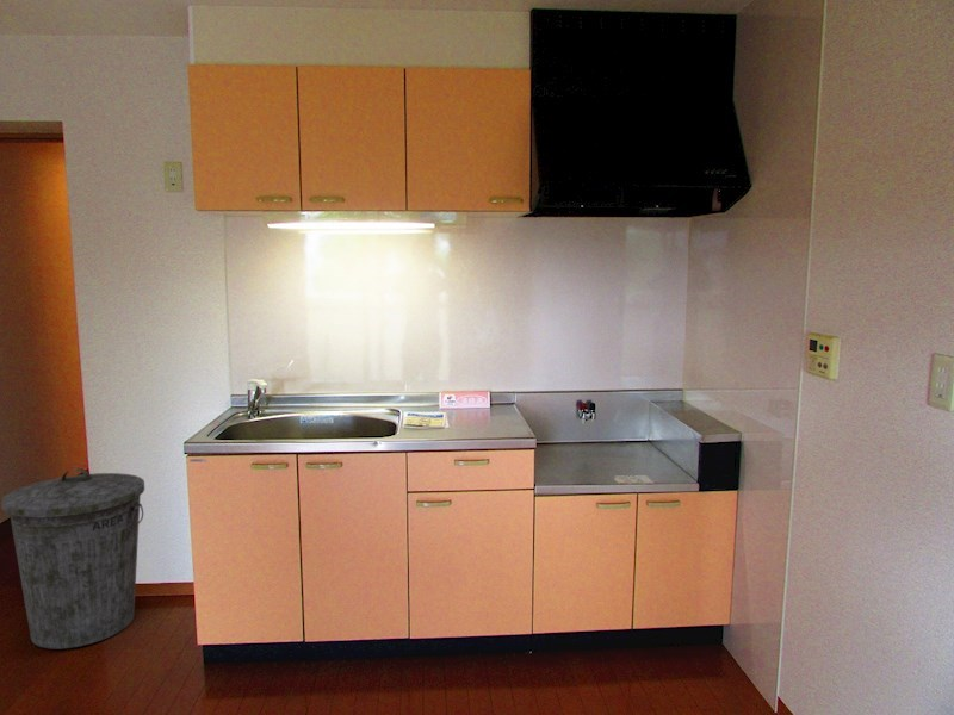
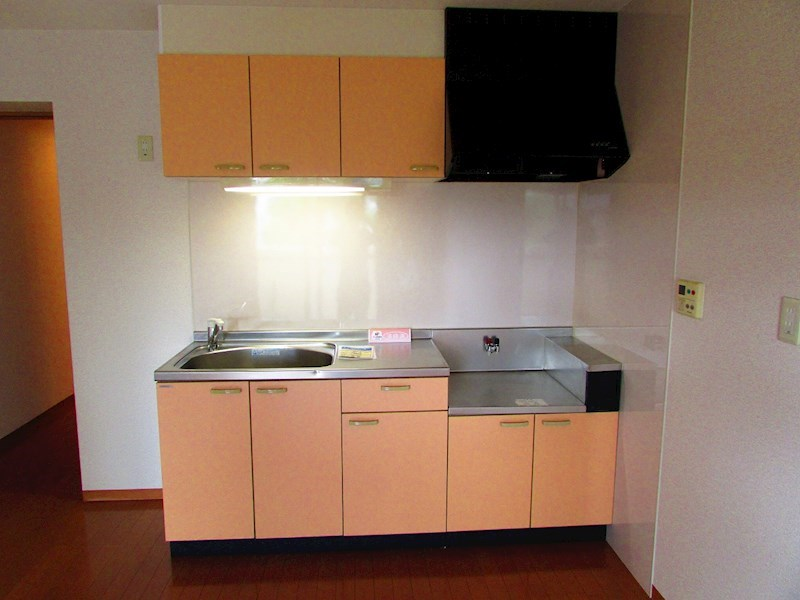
- trash can (79, 547)
